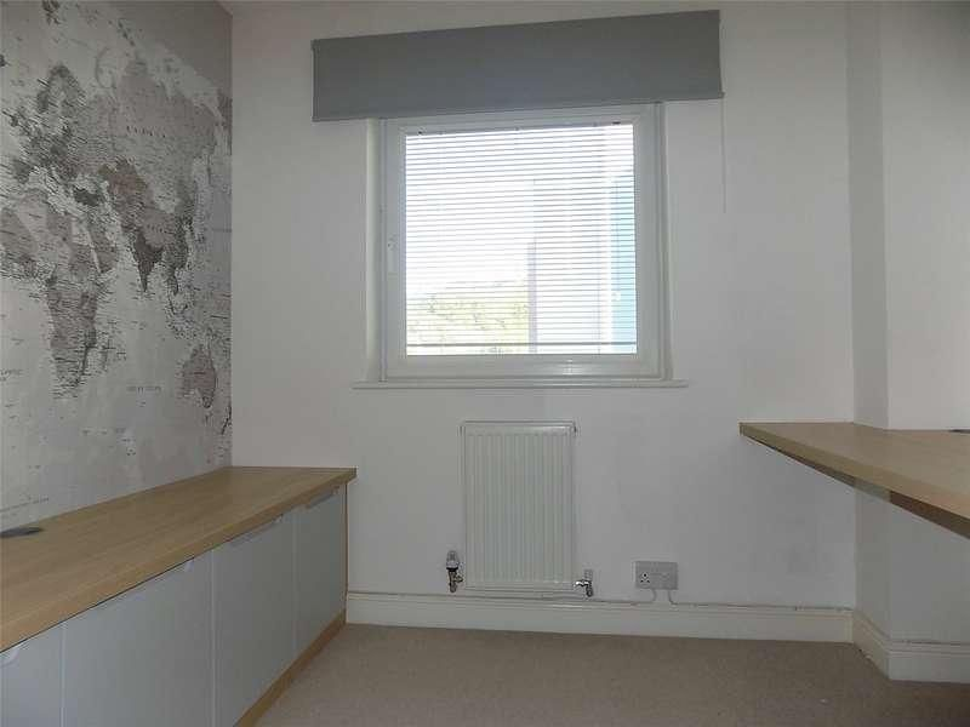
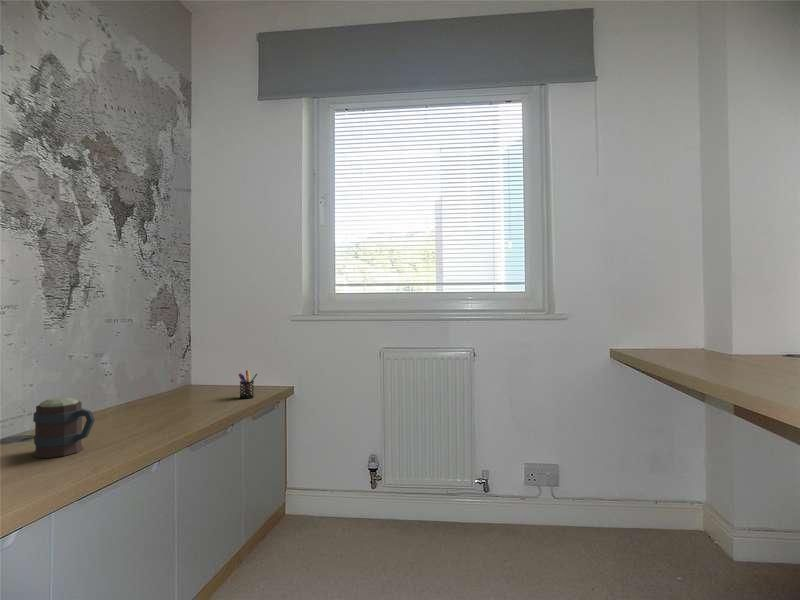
+ mug (66, 425)
+ pen holder (248, 383)
